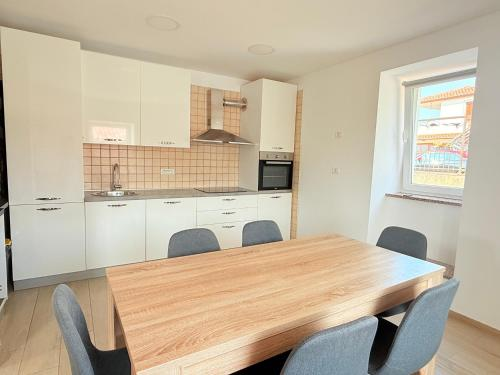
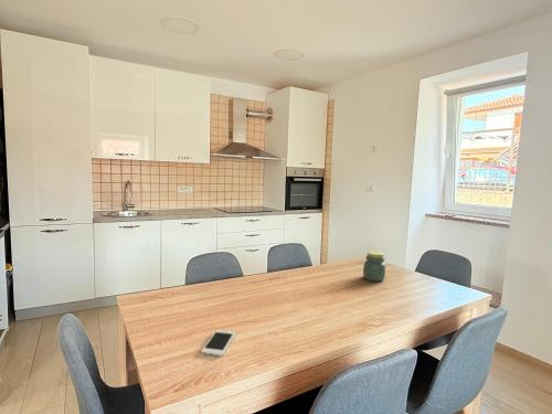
+ jar (374, 265)
+ smartphone (219, 341)
